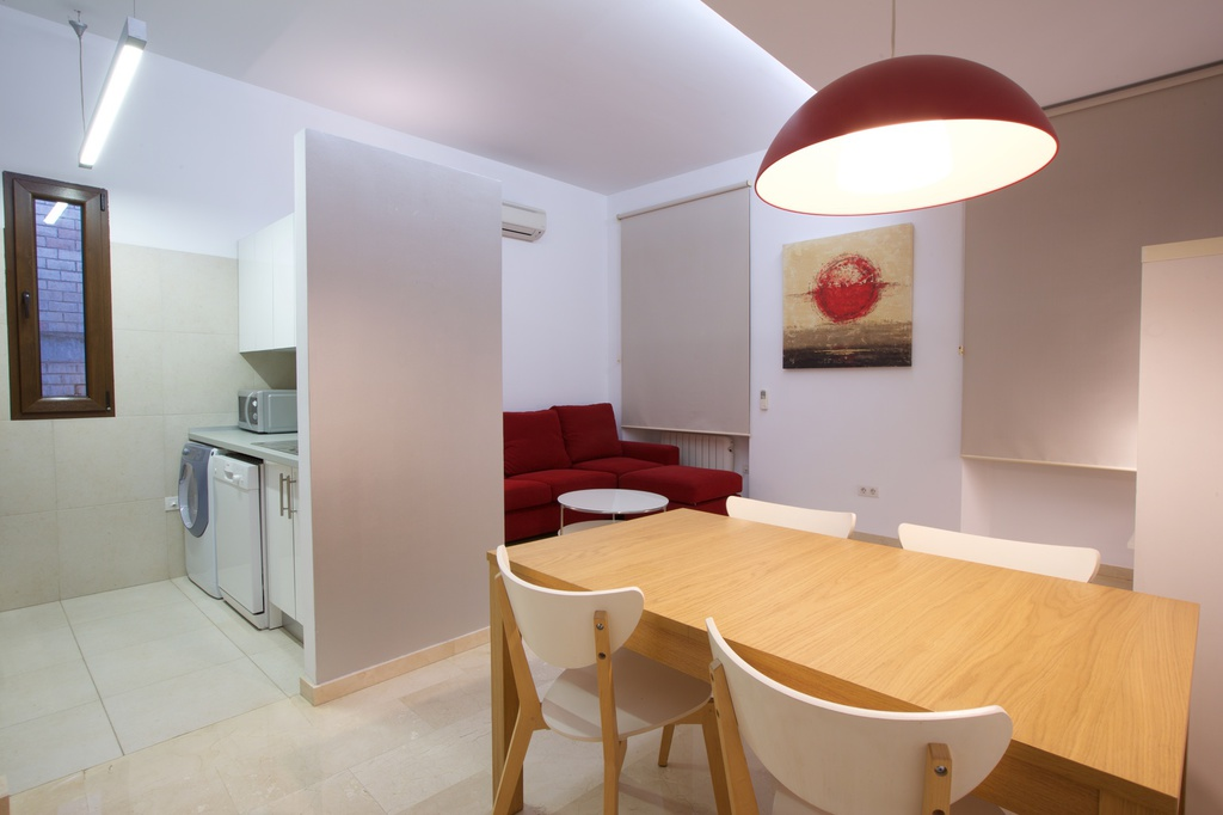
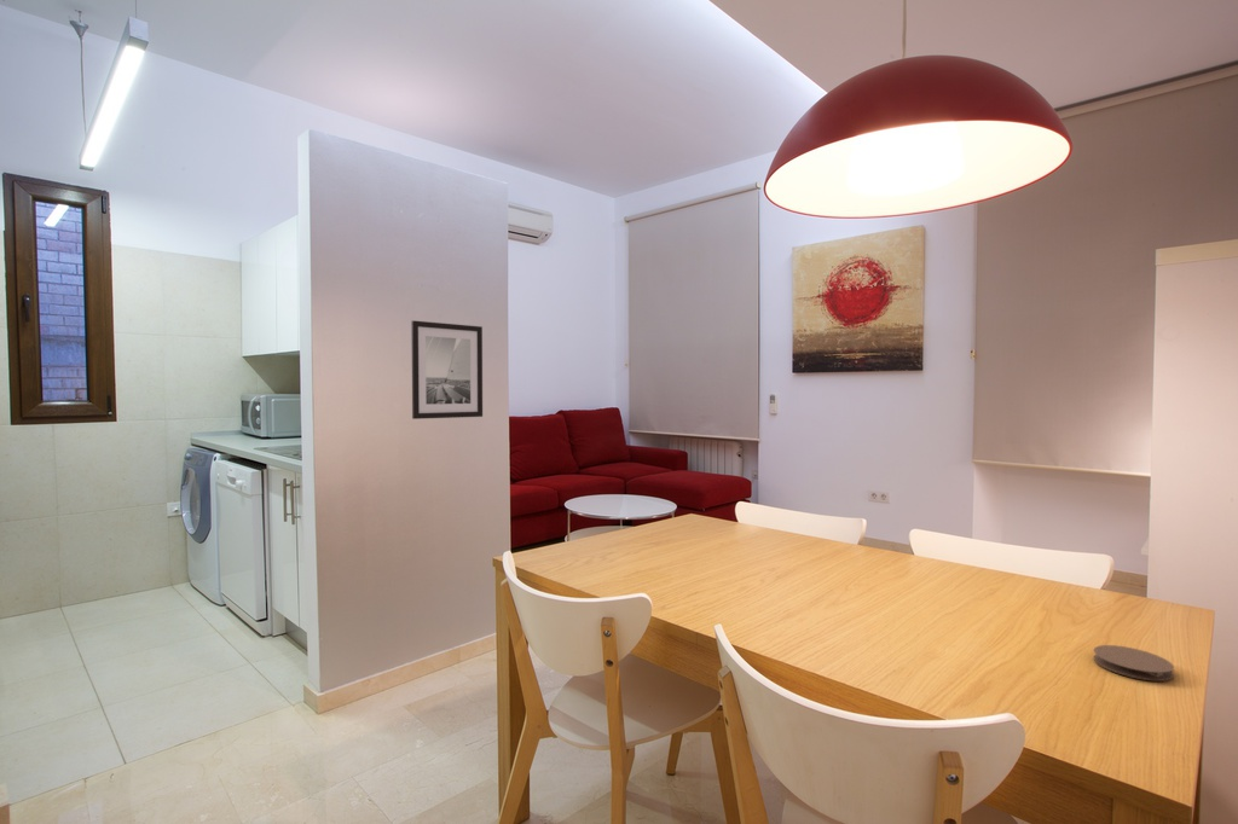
+ coaster (1132, 662)
+ wall art (449, 370)
